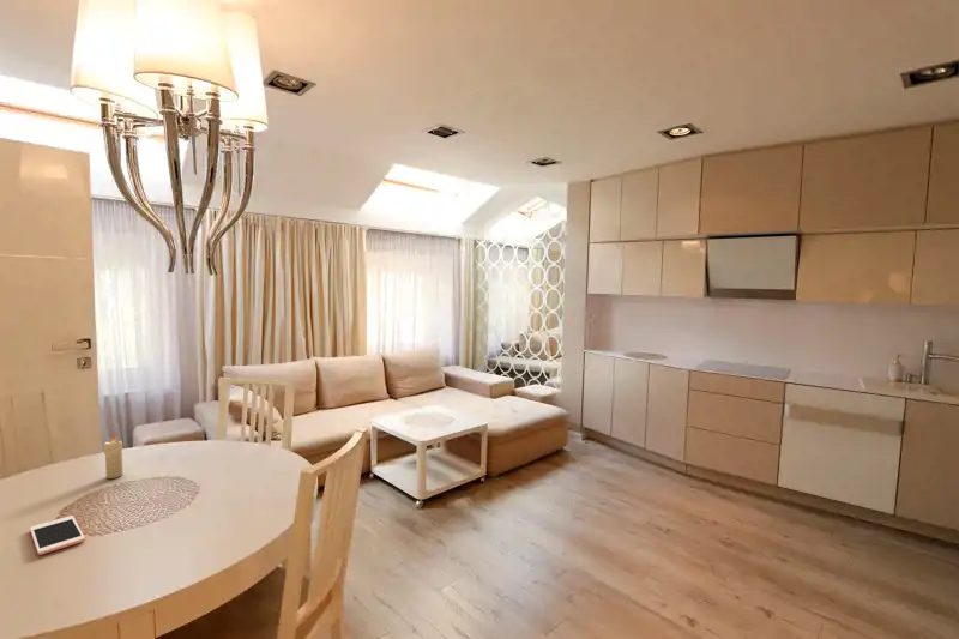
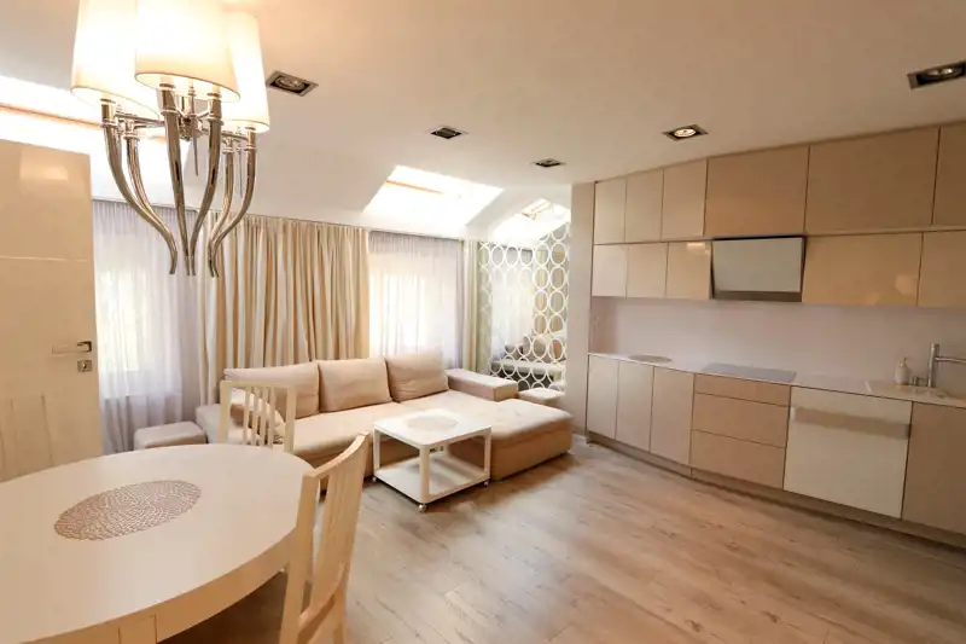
- cell phone (56, 533)
- candle (113, 454)
